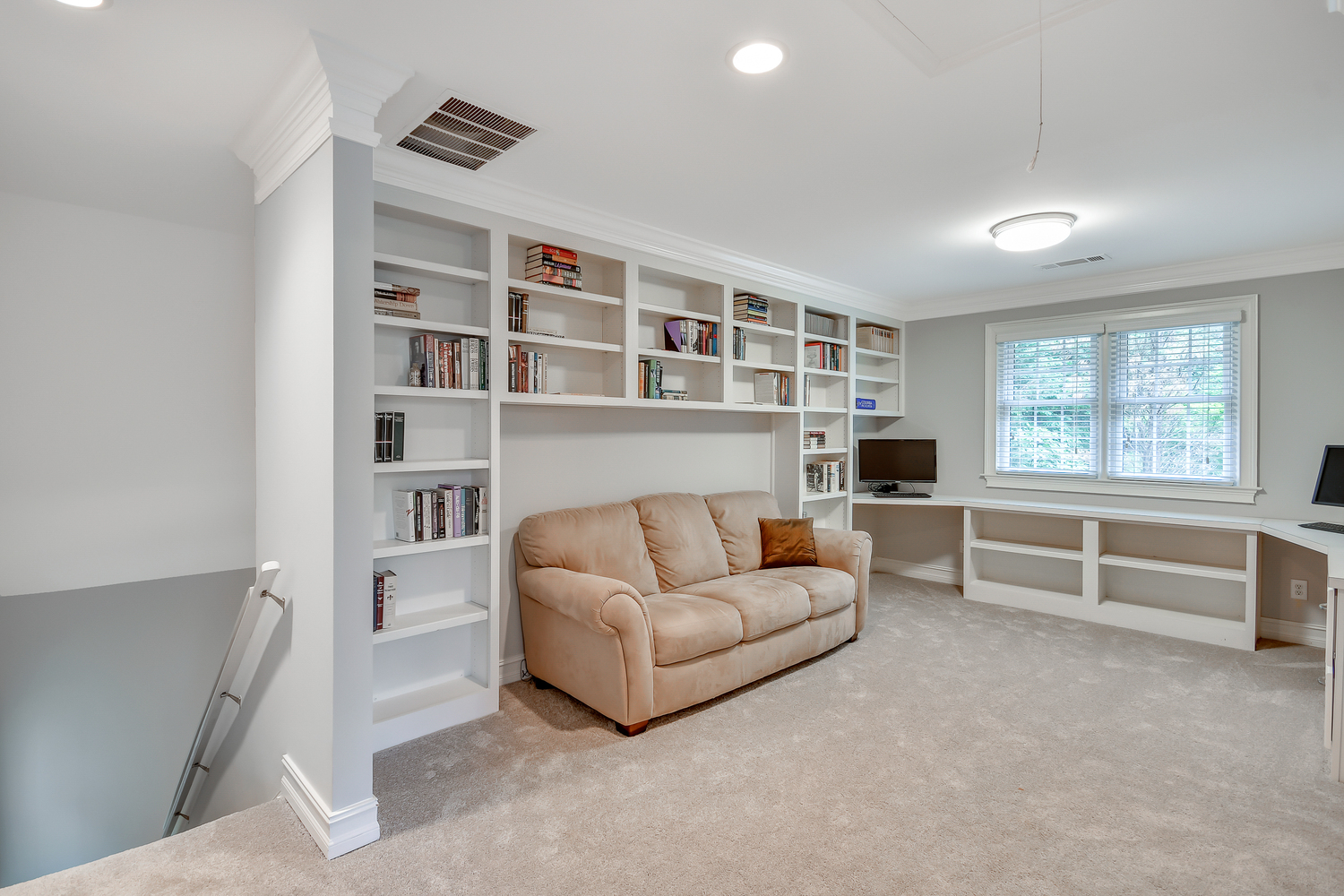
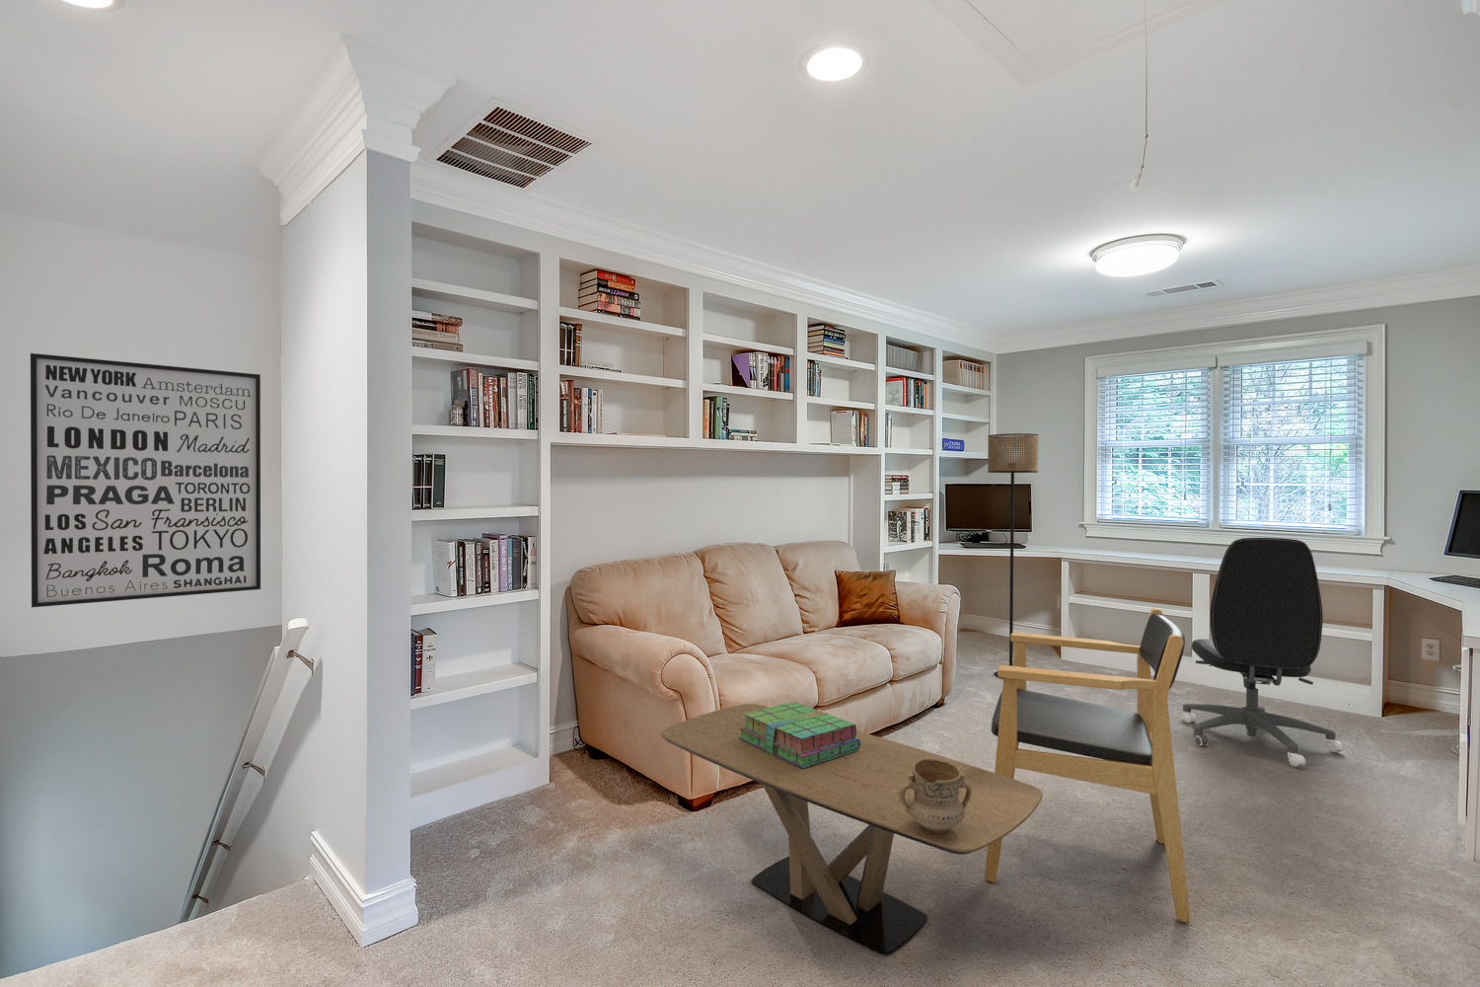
+ floor lamp (1011, 555)
+ stack of books (798, 730)
+ office chair (1263, 638)
+ armchair (1082, 736)
+ mug (935, 795)
+ coffee table (837, 812)
+ wall art (155, 480)
